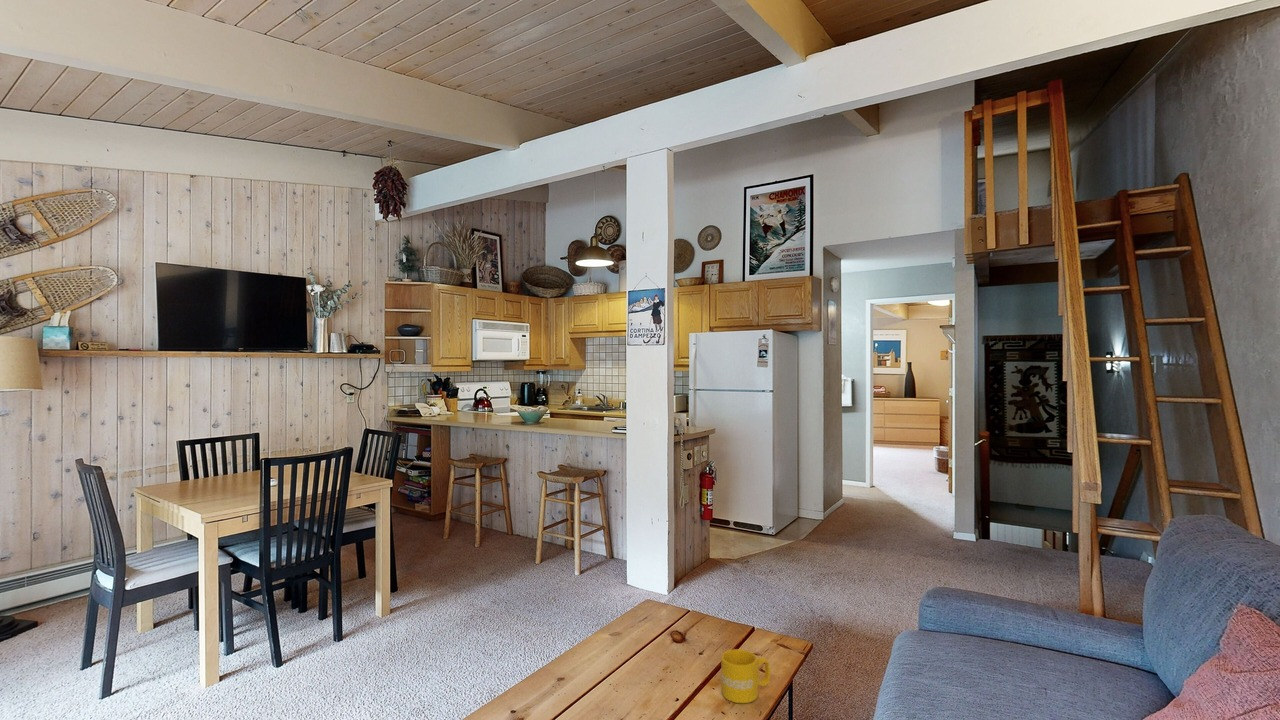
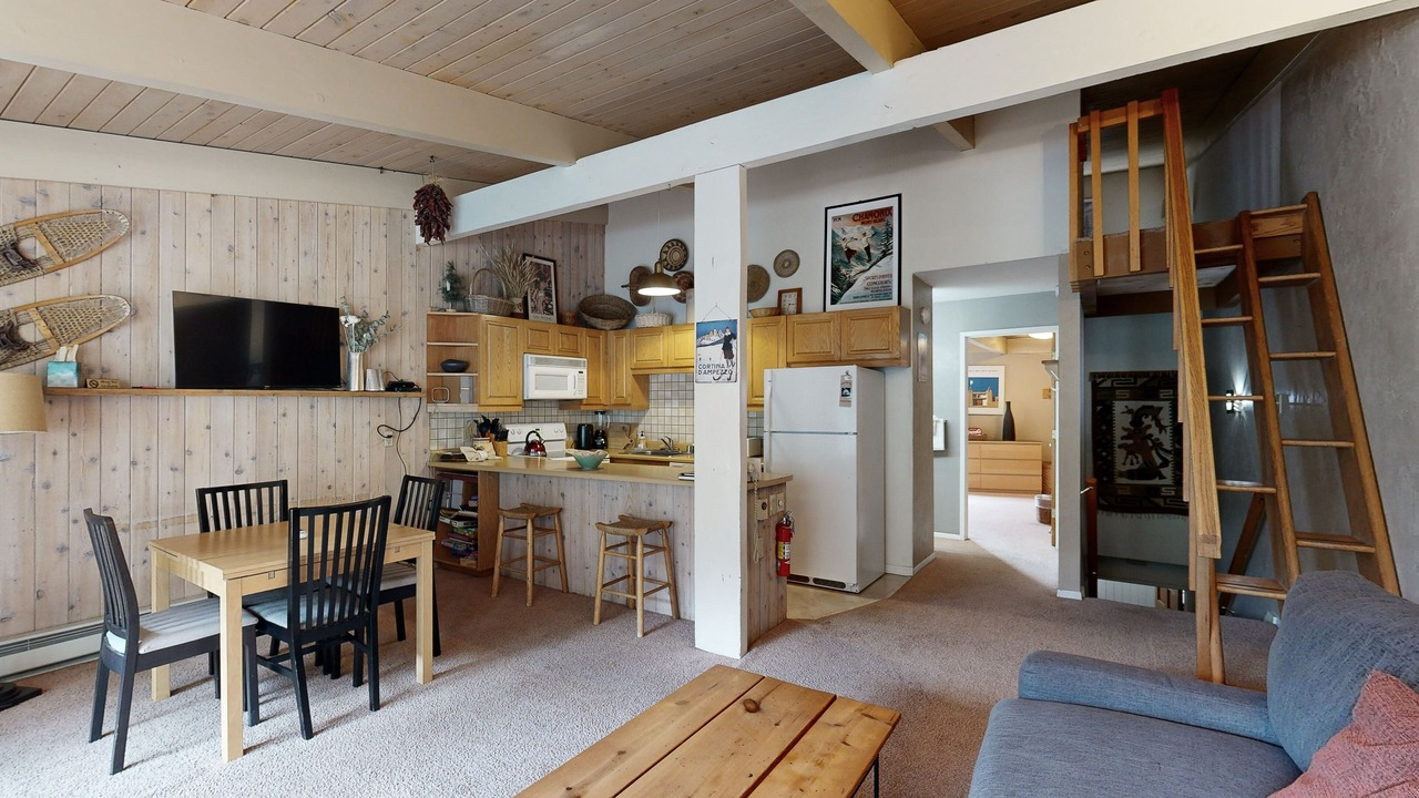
- mug (746, 674)
